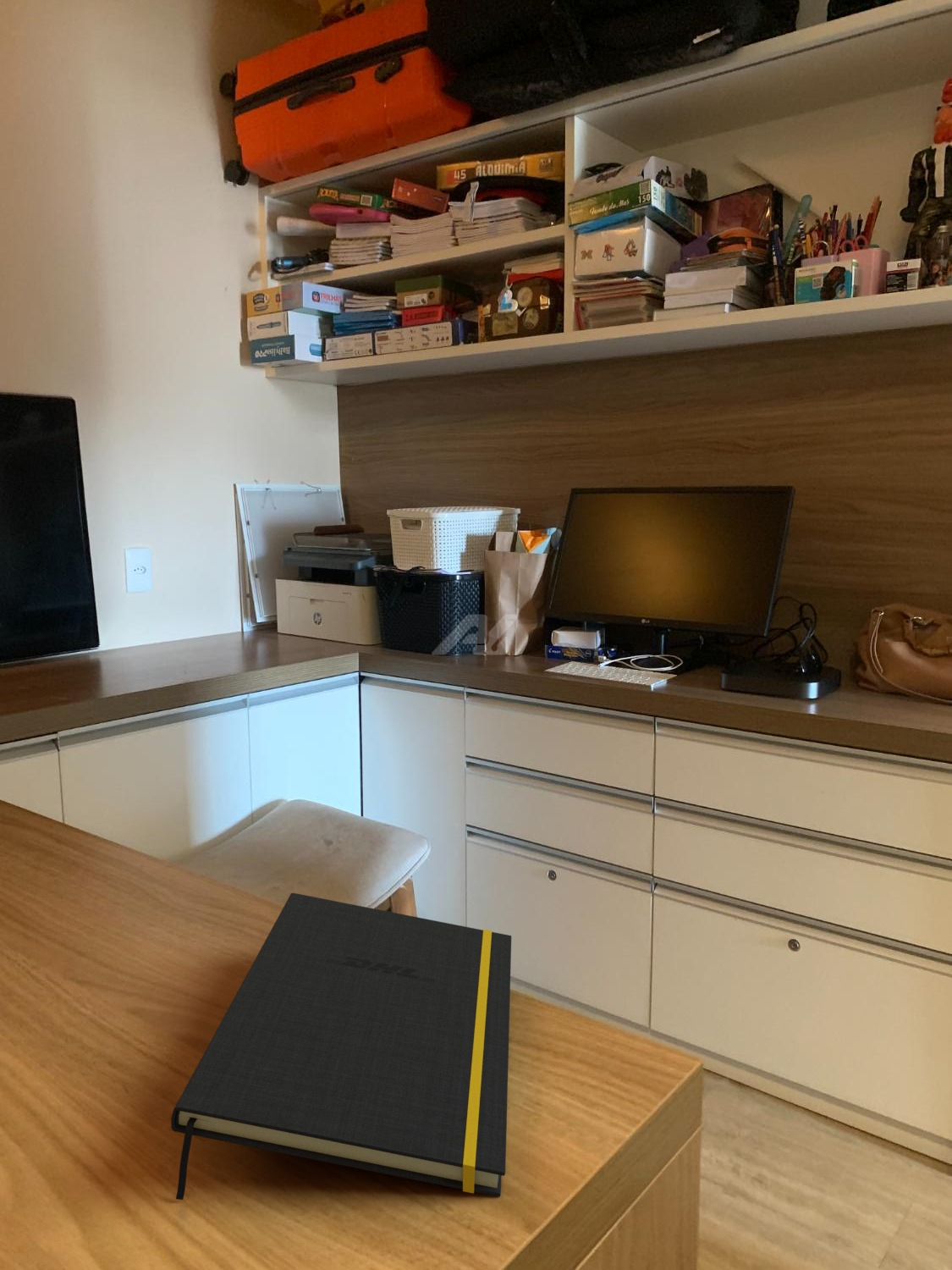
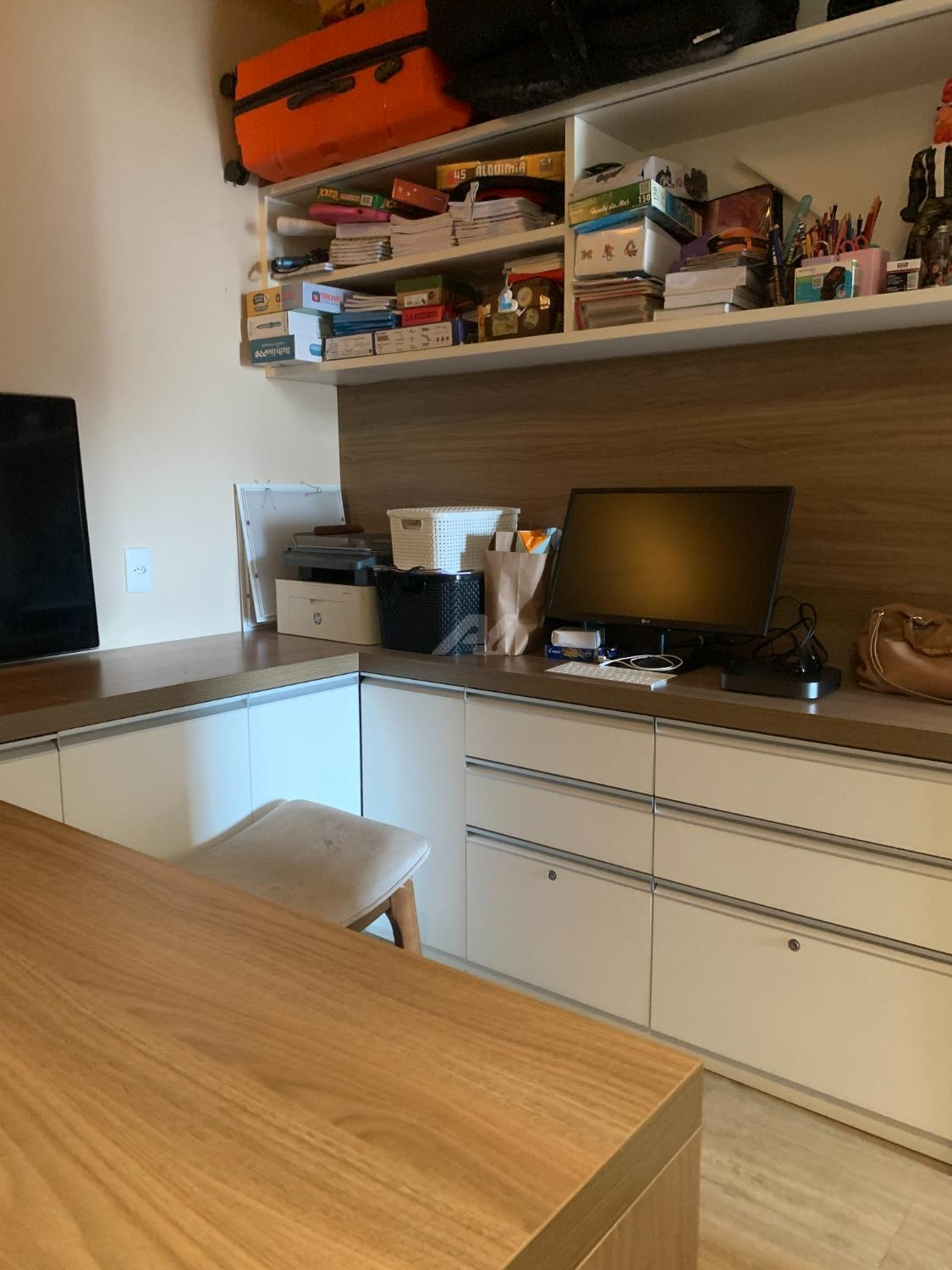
- notepad (374, 1013)
